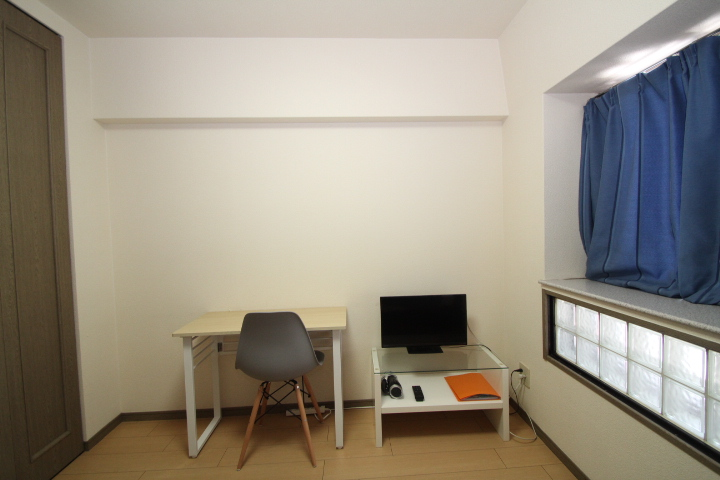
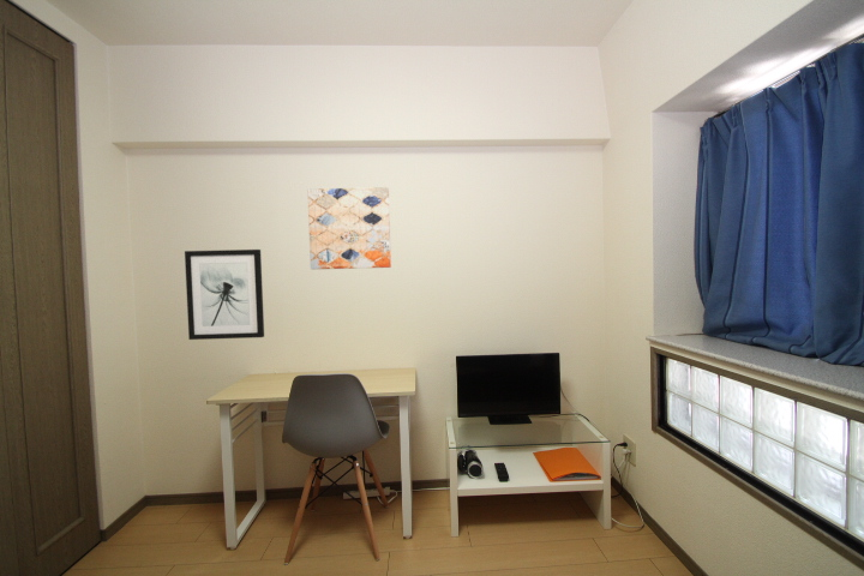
+ wall art (224, 294)
+ wall art (349, 228)
